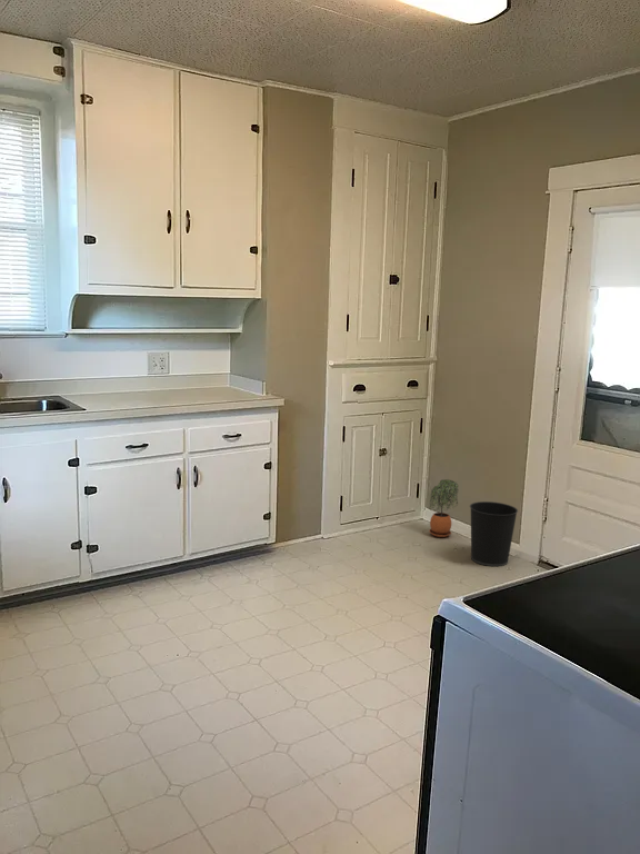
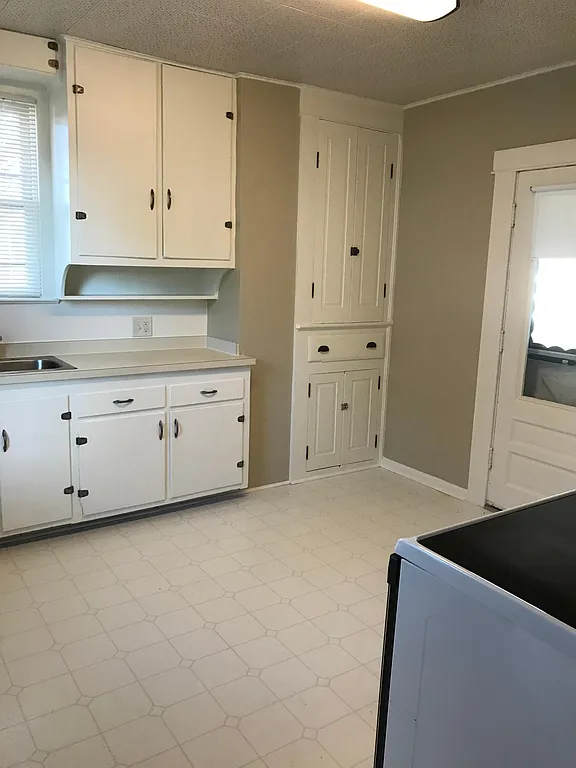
- wastebasket (491, 534)
- potted plant (441, 507)
